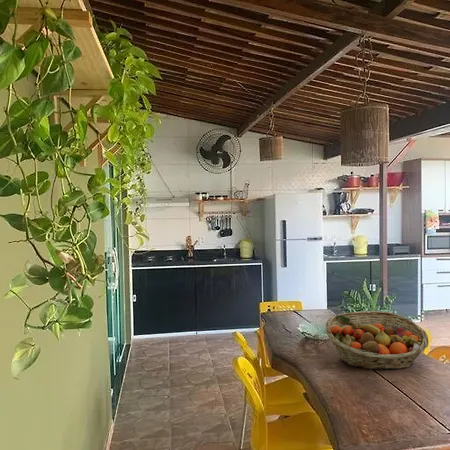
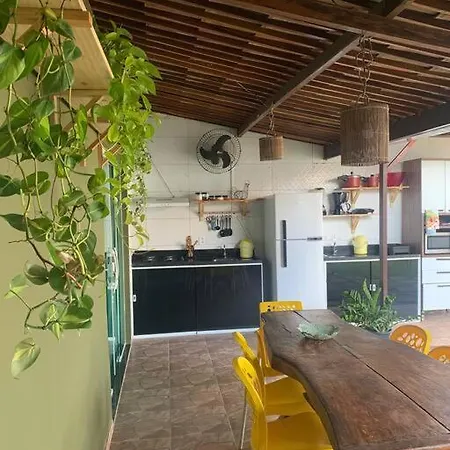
- fruit basket (375, 339)
